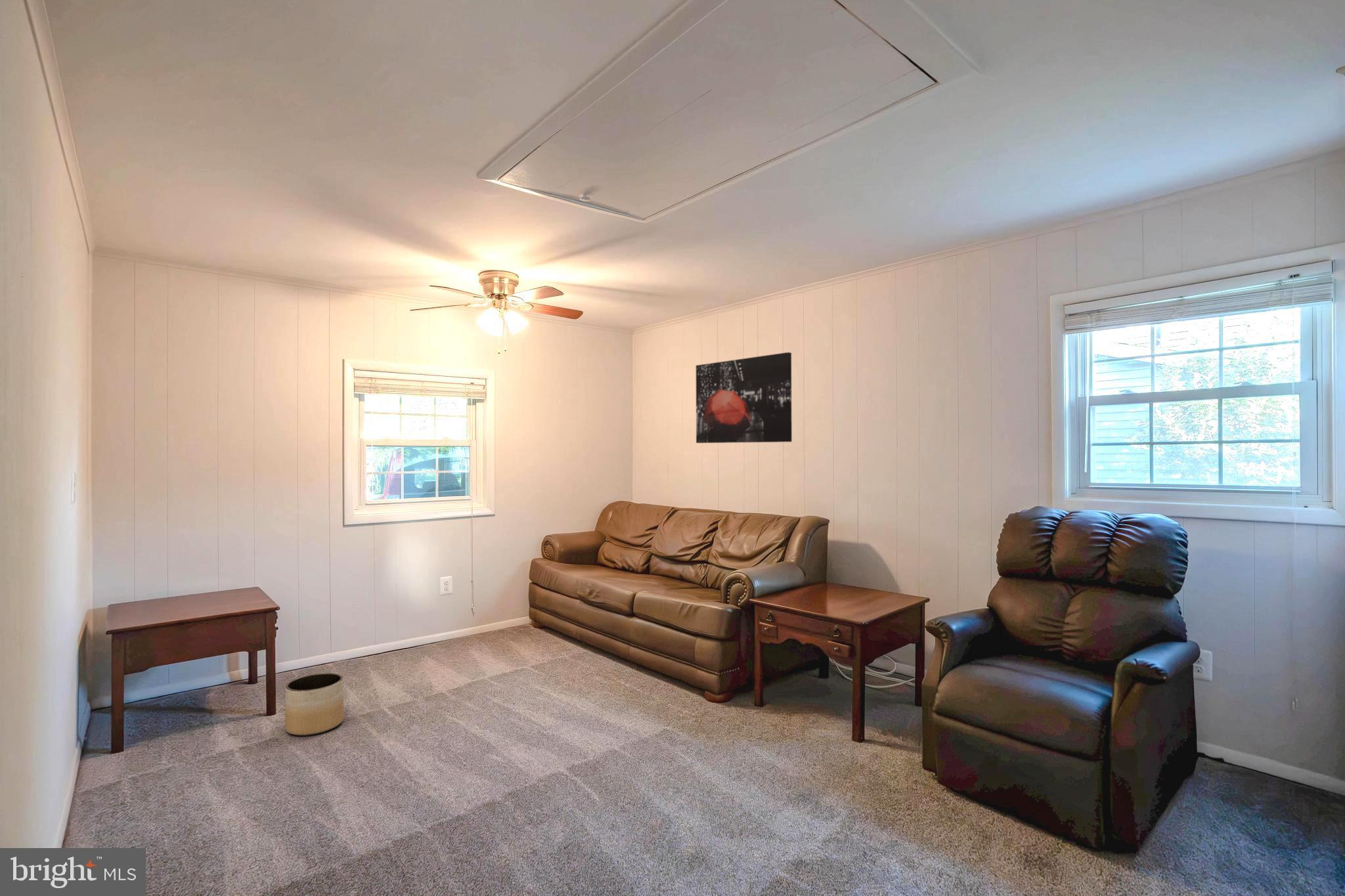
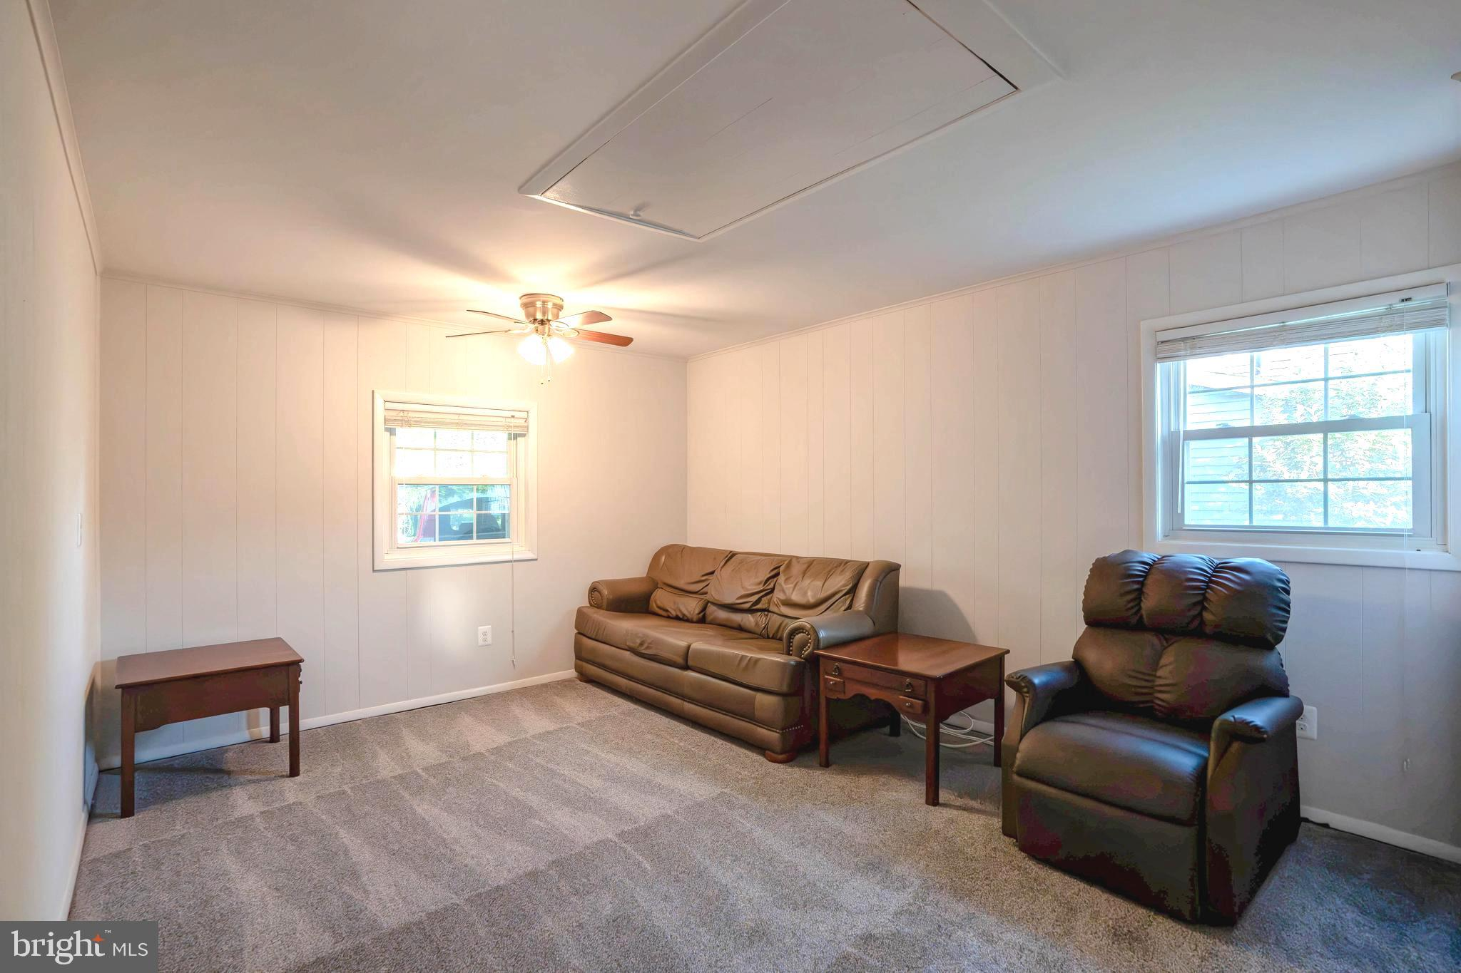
- wall art (740, 400)
- planter (315, 704)
